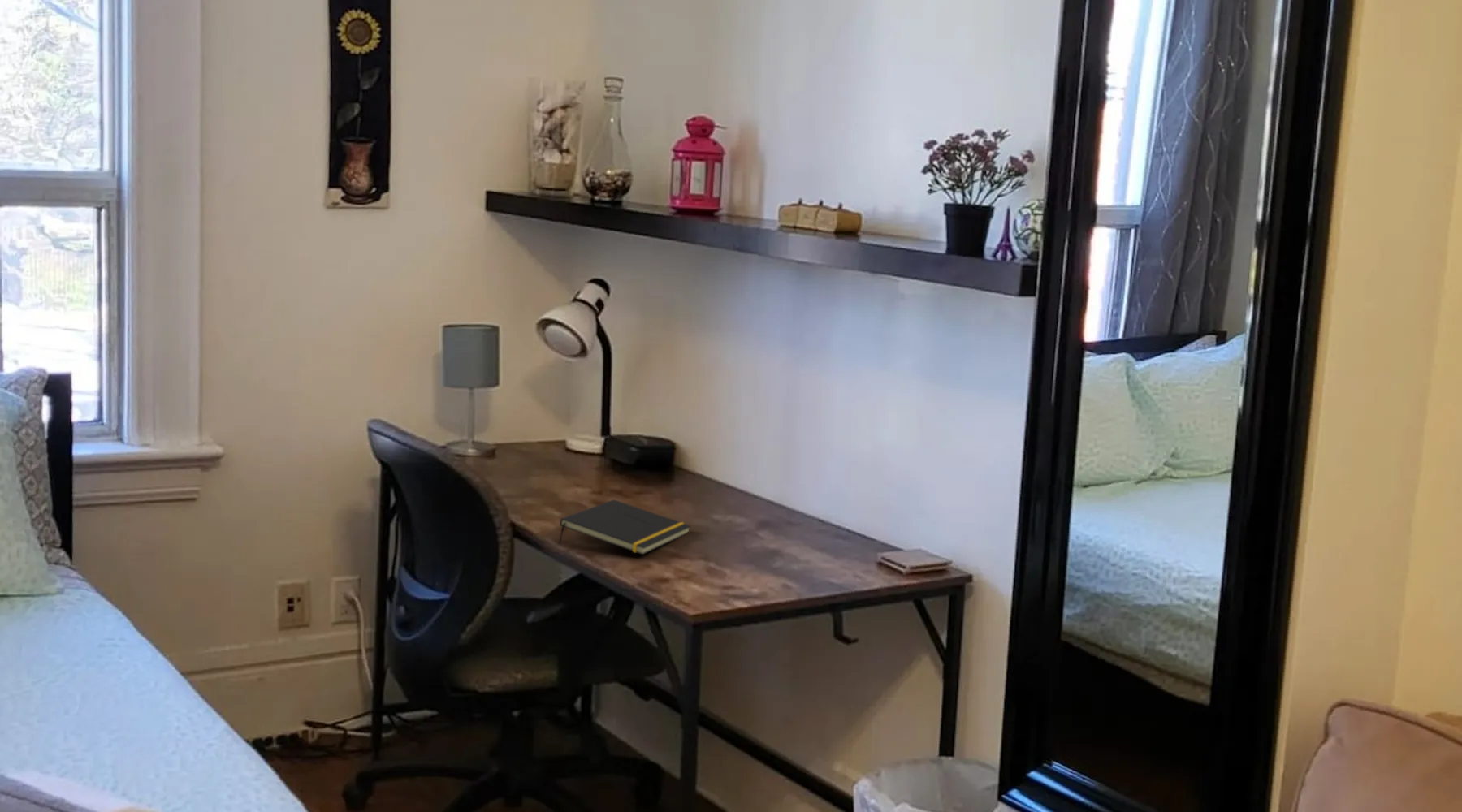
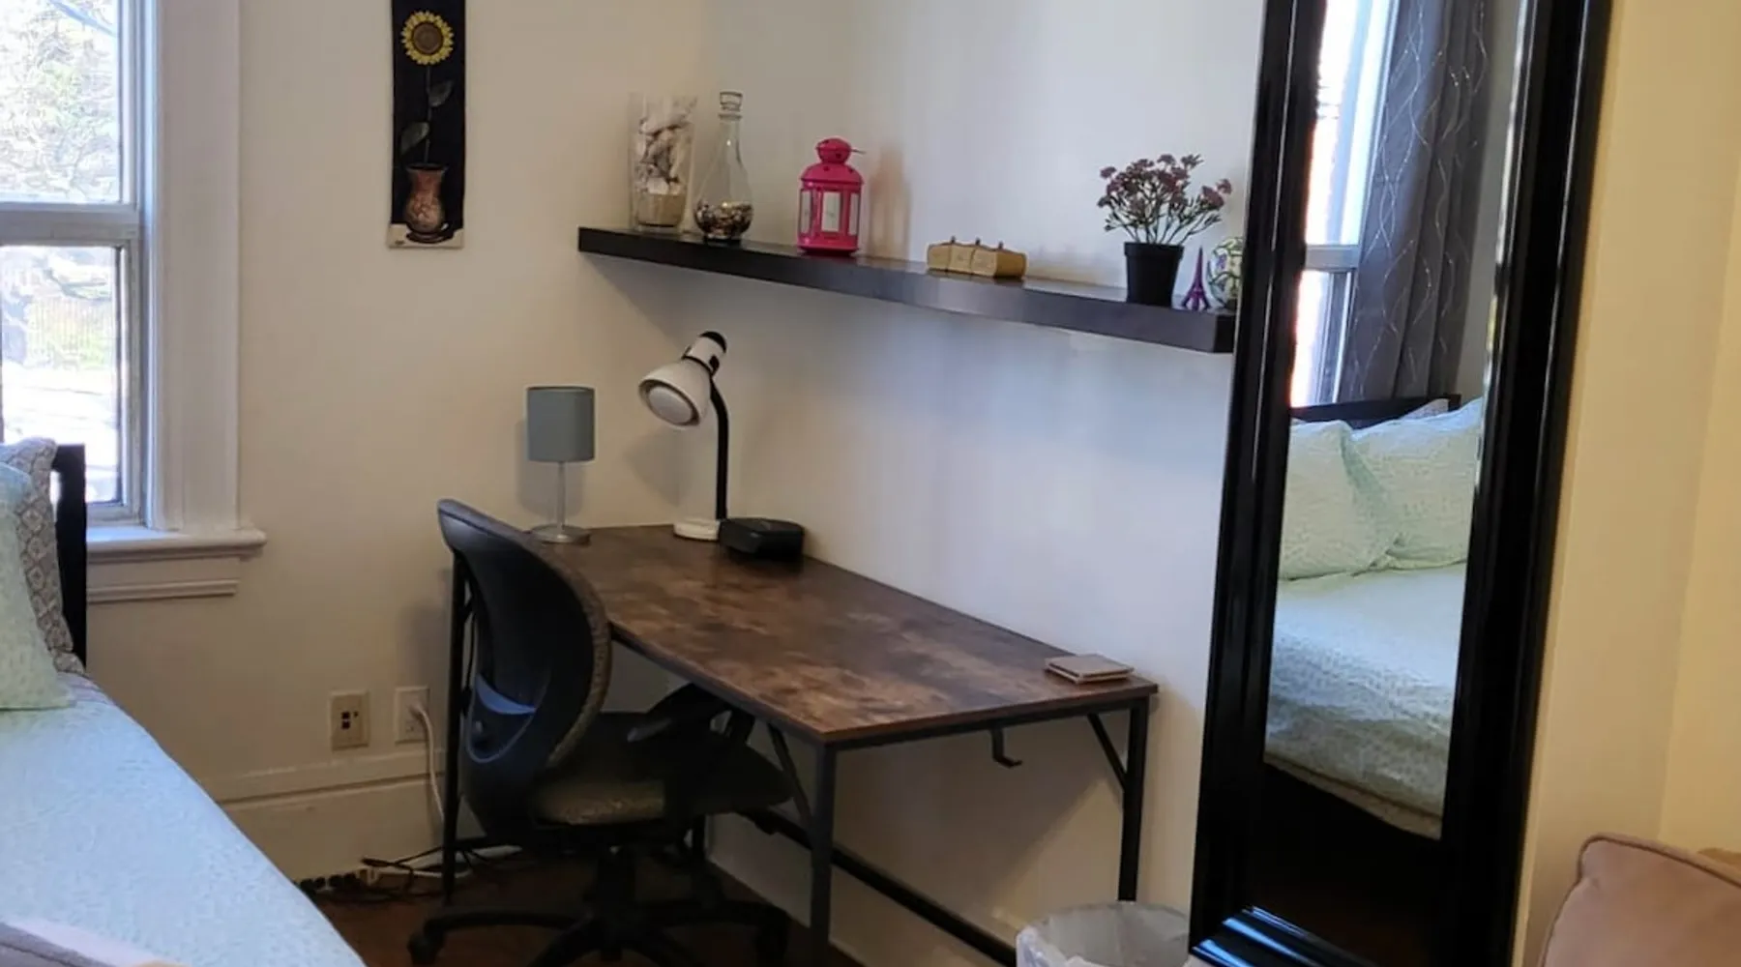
- notepad (627, 525)
